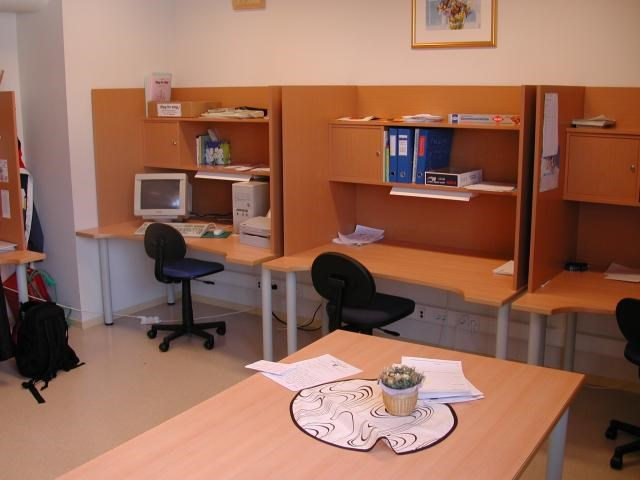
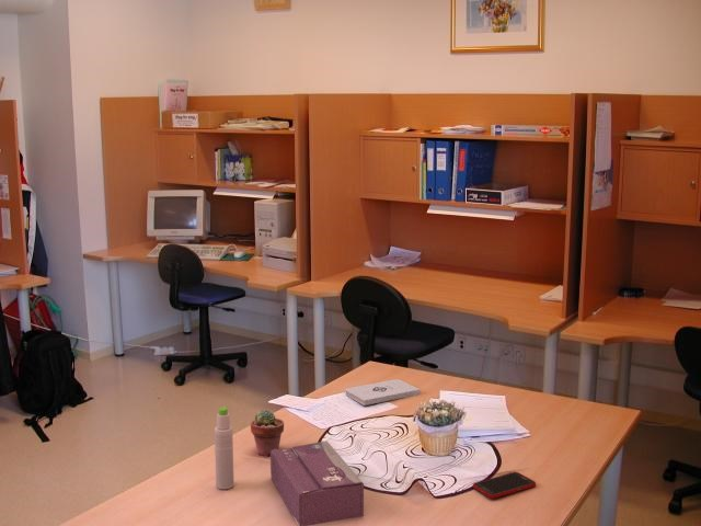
+ bottle (223, 447)
+ notepad (381, 391)
+ tissue box (314, 480)
+ cell phone (504, 484)
+ potted succulent (267, 431)
